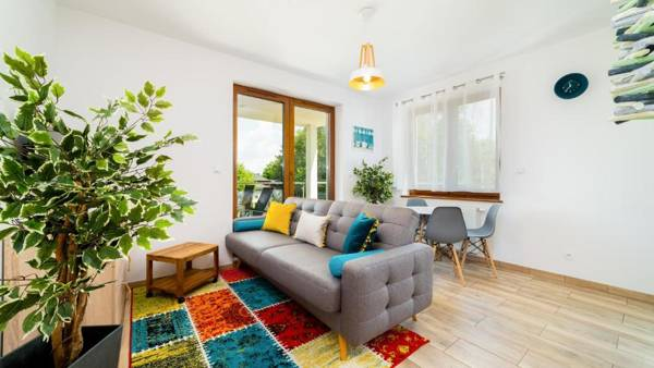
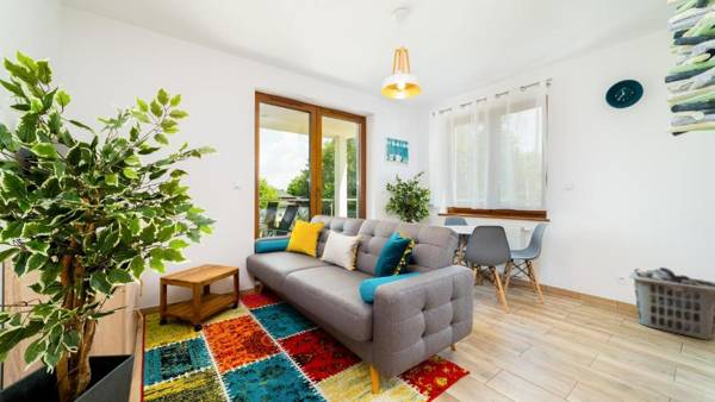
+ clothes hamper (673, 299)
